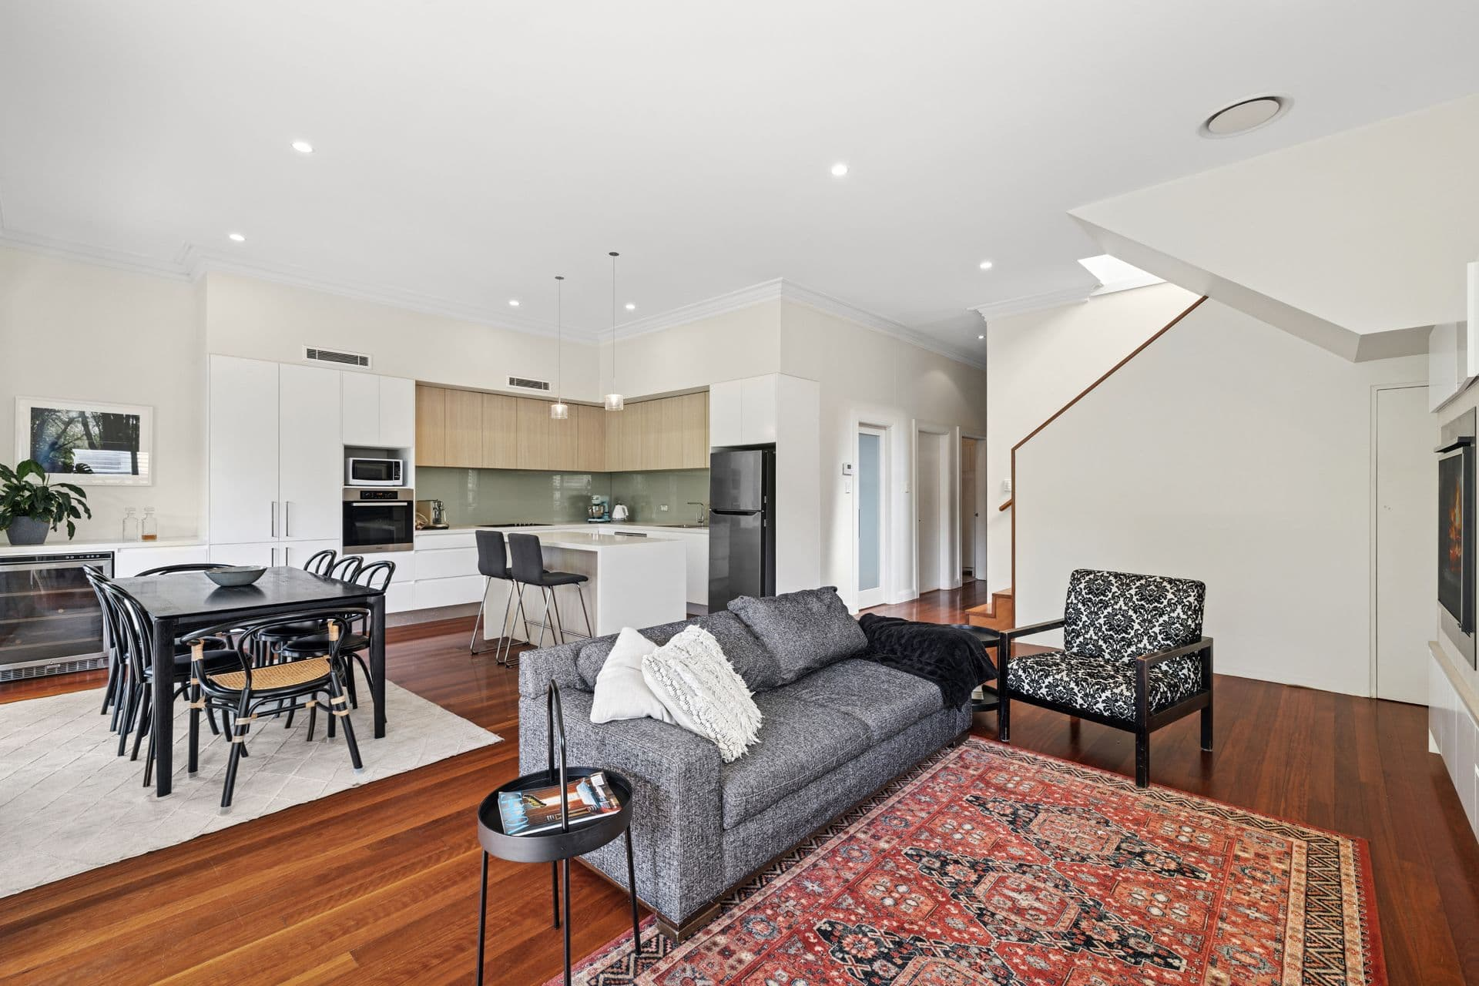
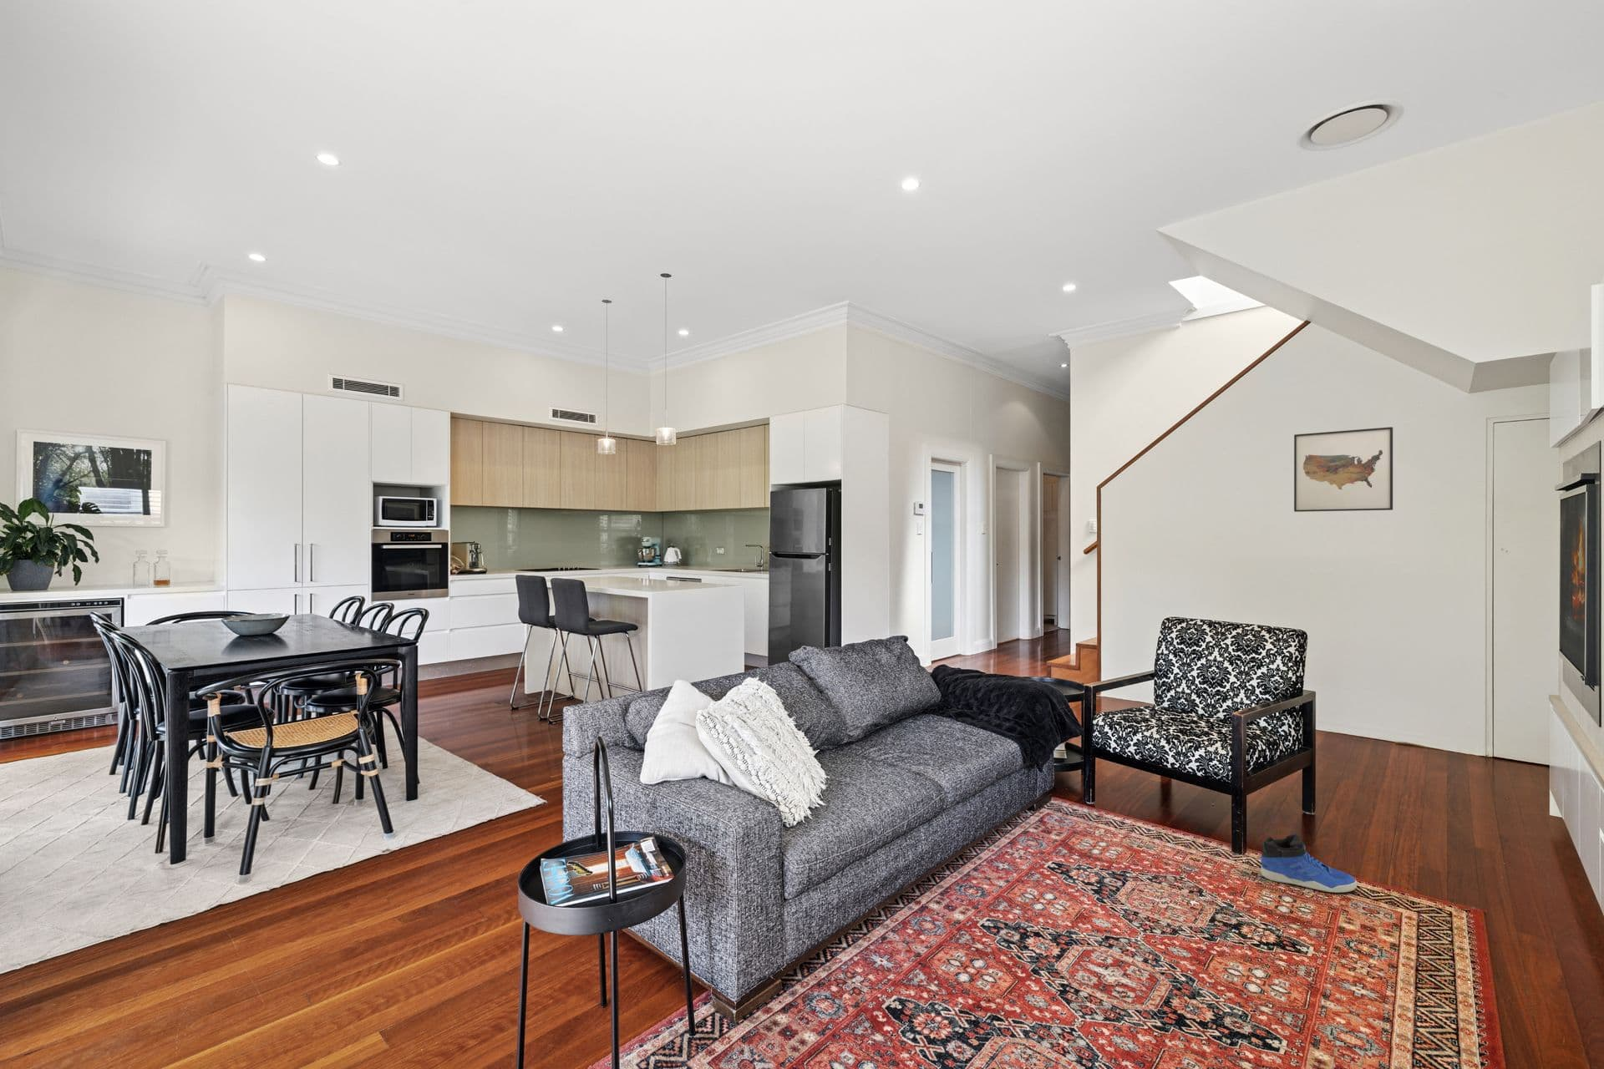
+ wall art (1341, 470)
+ sneaker (1308, 860)
